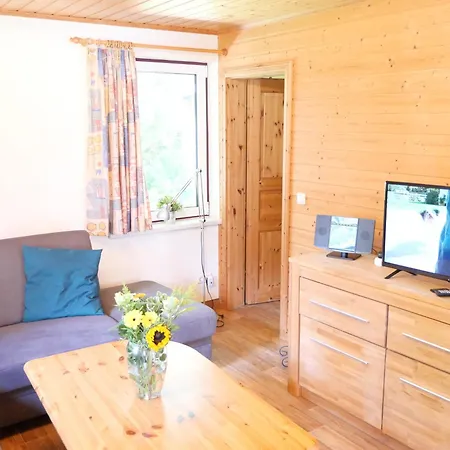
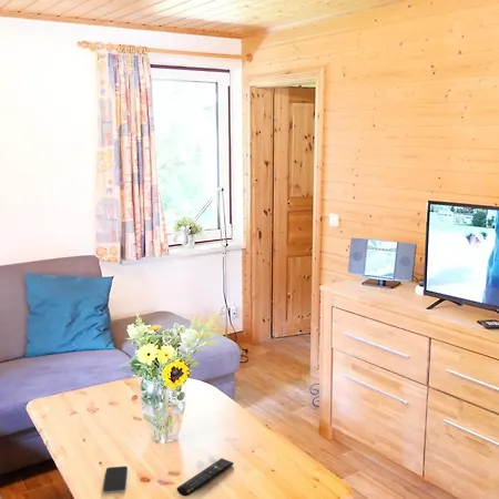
+ smartphone (115, 479)
+ remote control (205, 477)
